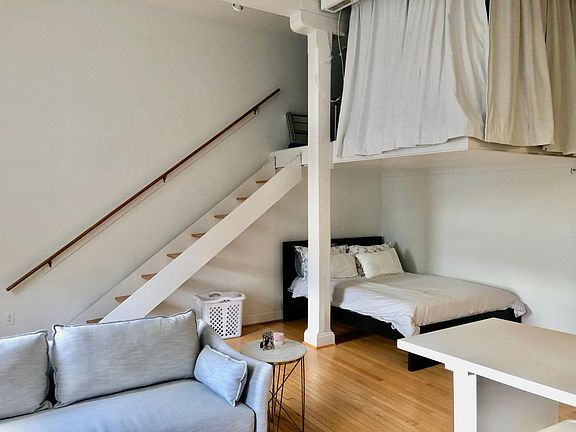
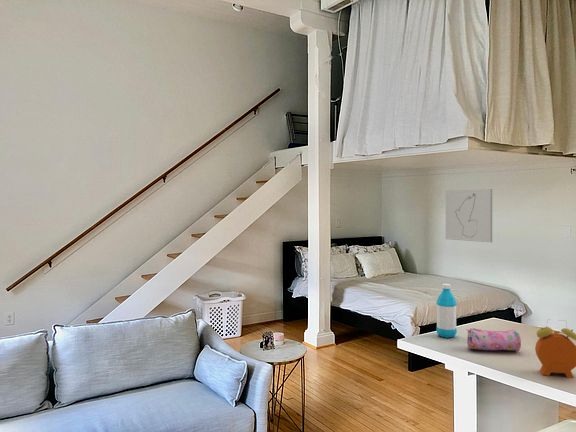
+ water bottle (446, 310)
+ alarm clock (556, 346)
+ wall art (467, 215)
+ pencil case (492, 339)
